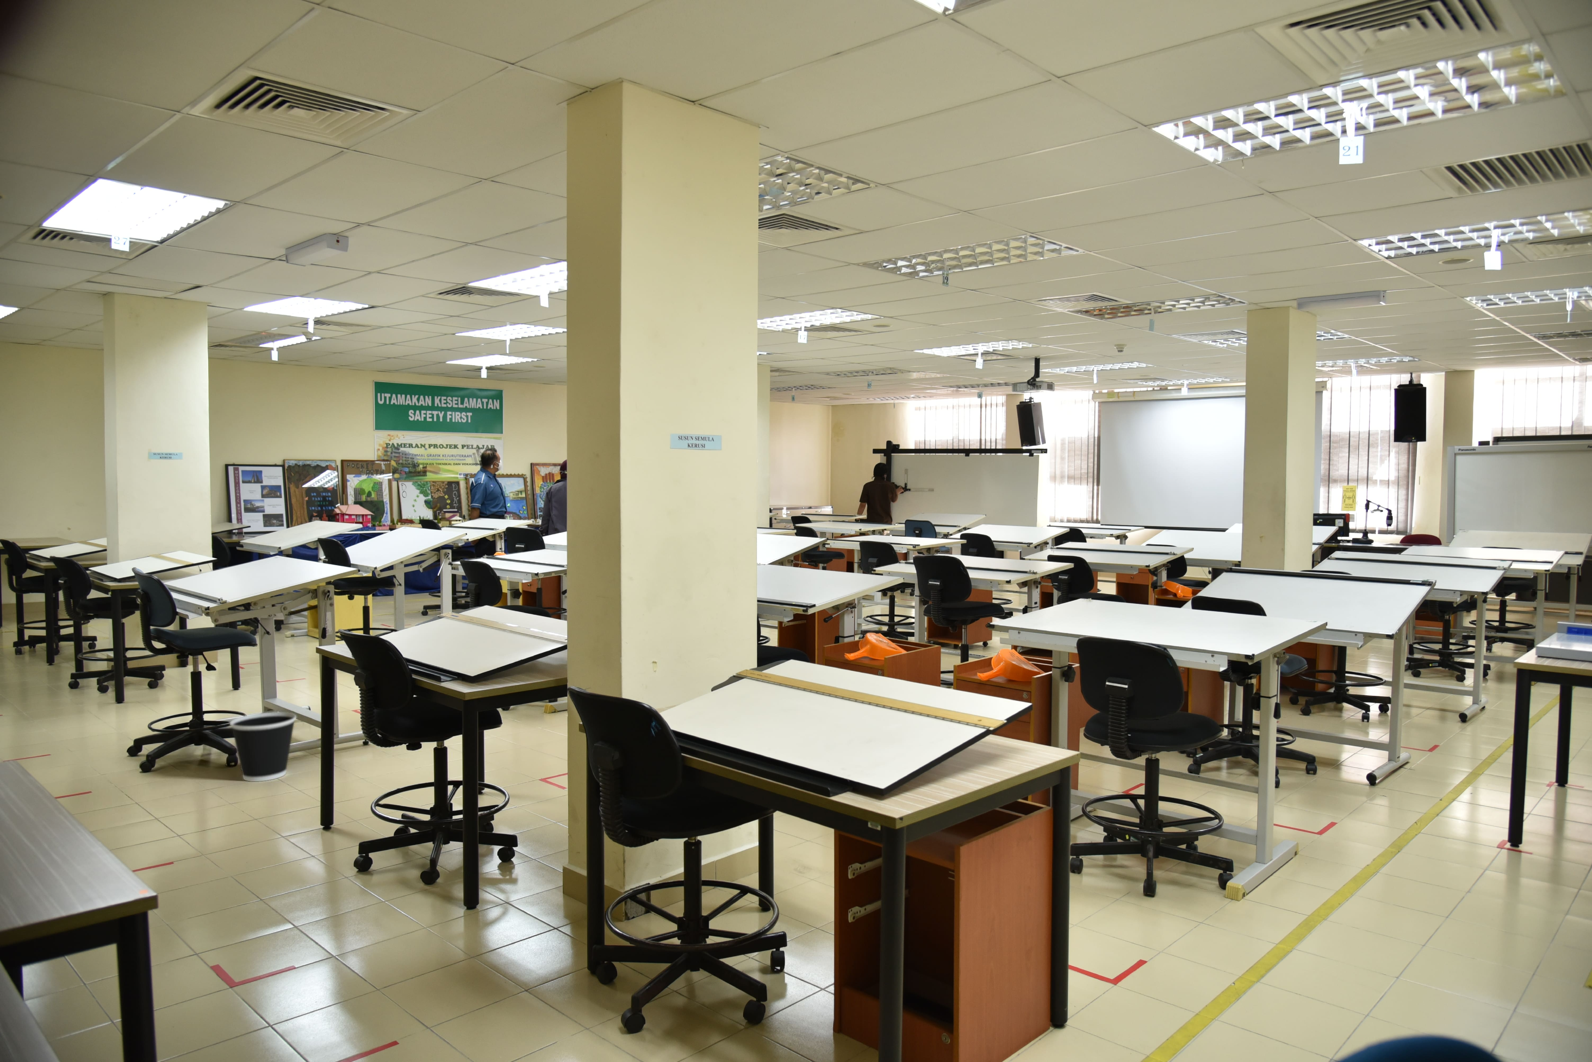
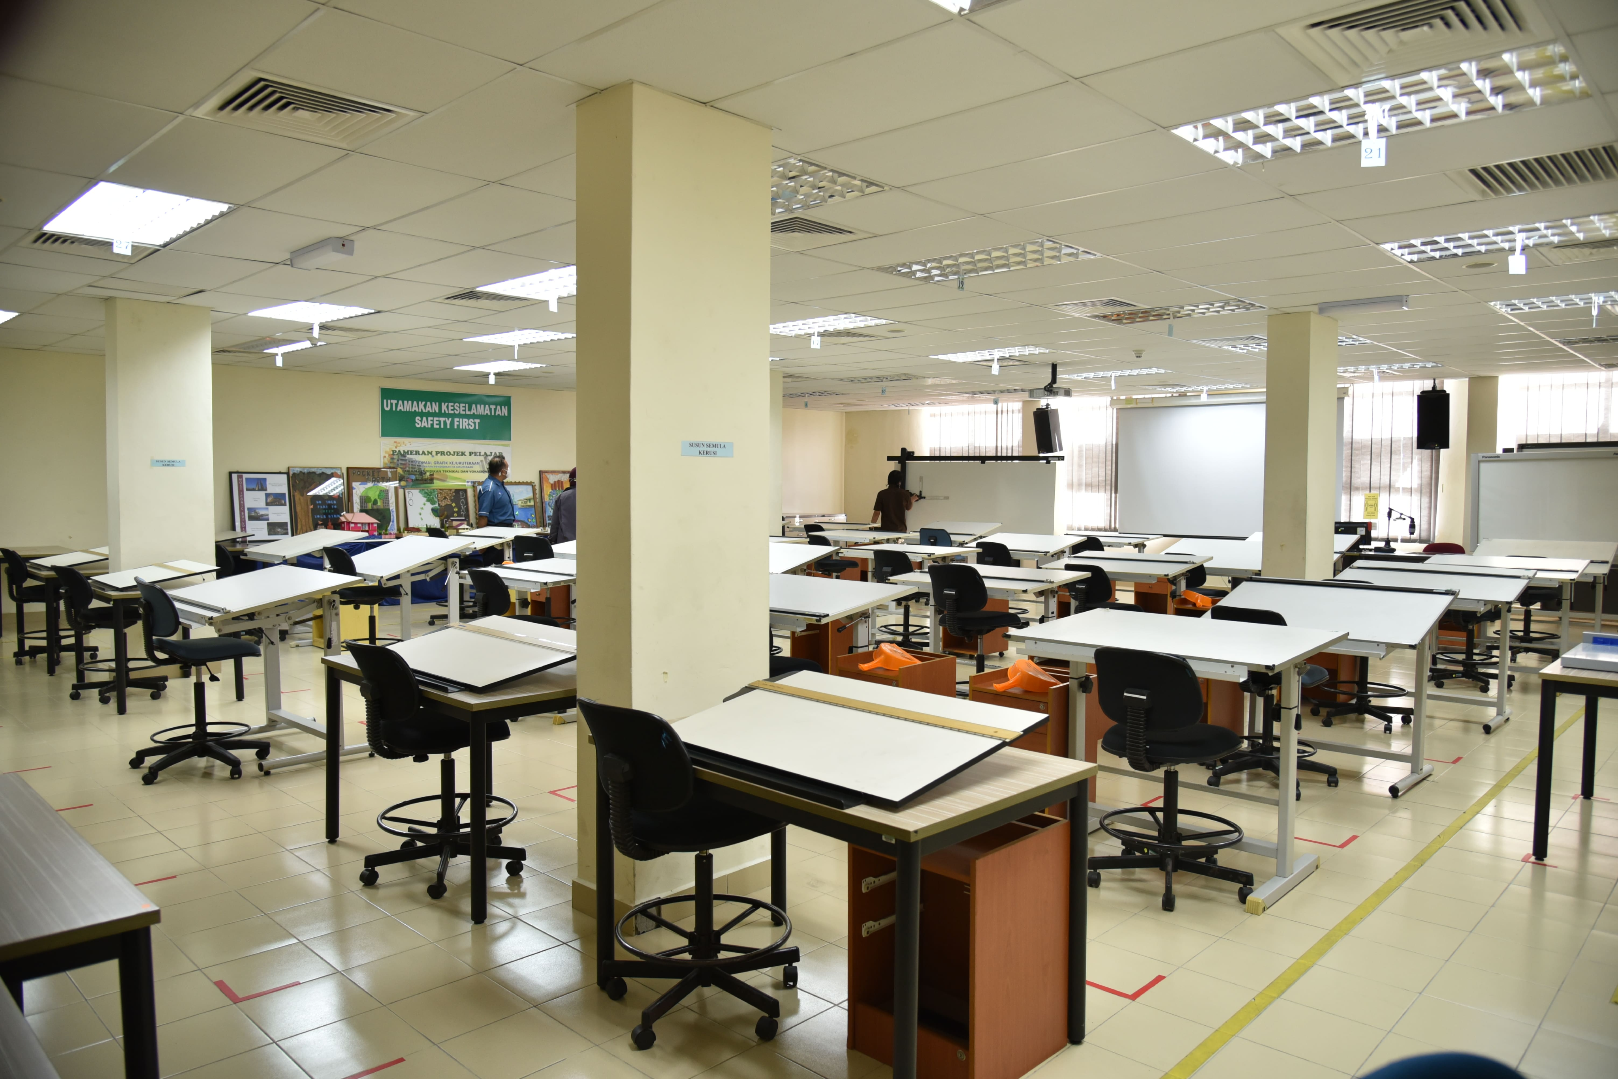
- wastebasket (264, 748)
